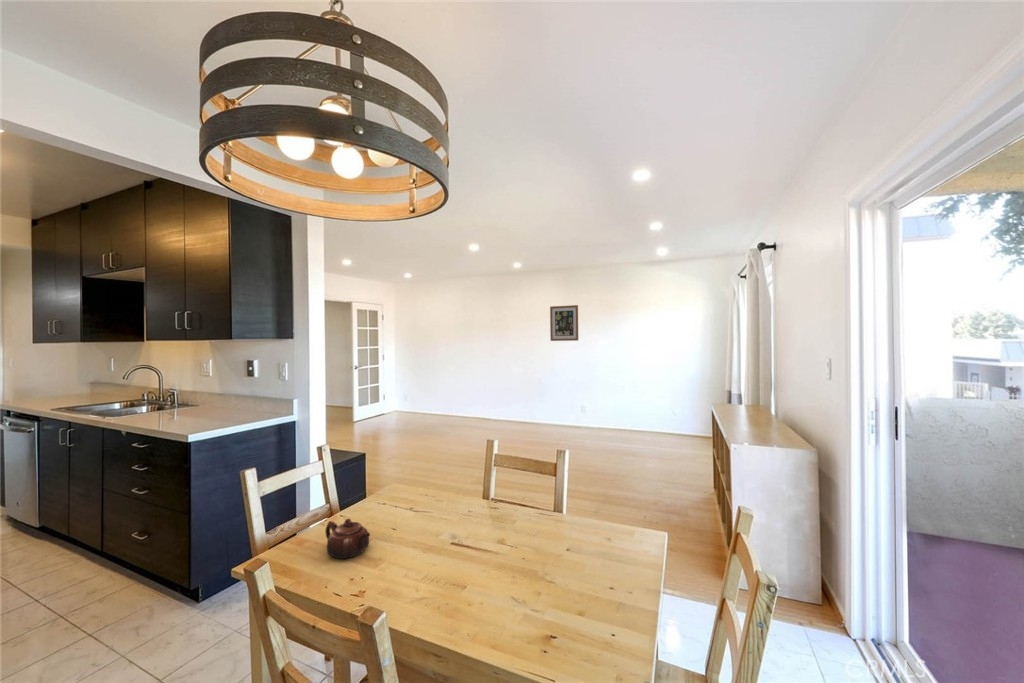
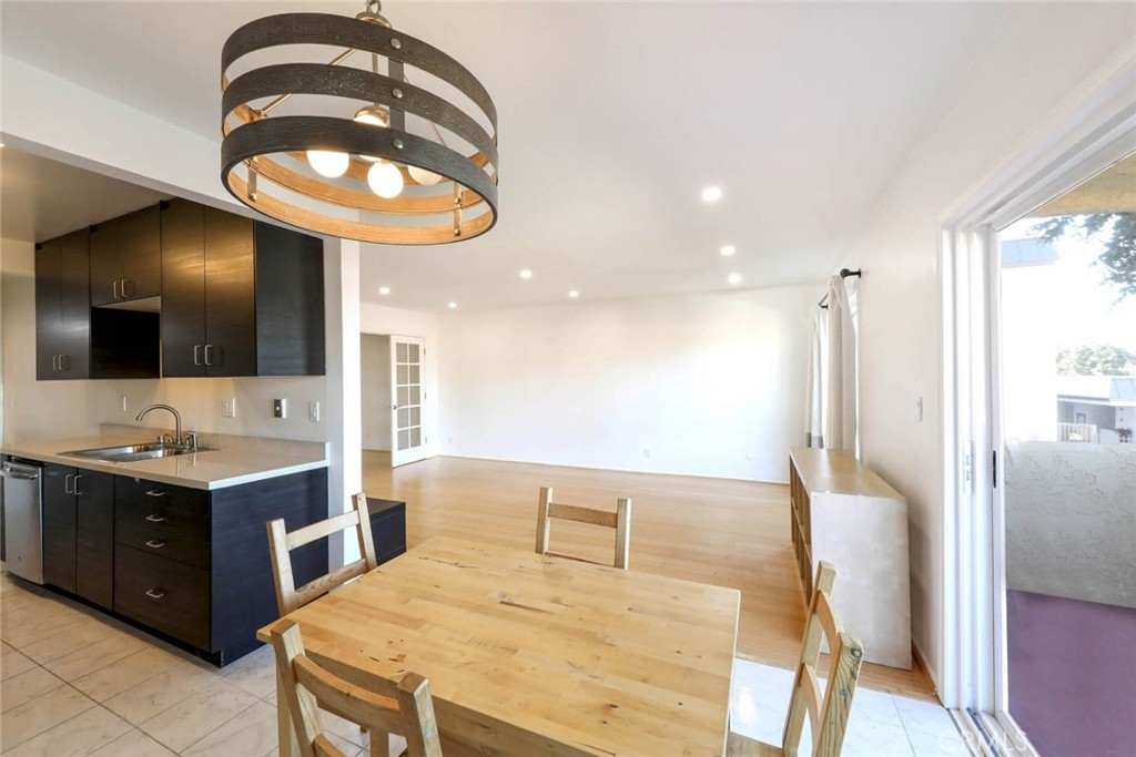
- wall art (564, 323)
- teapot (347, 534)
